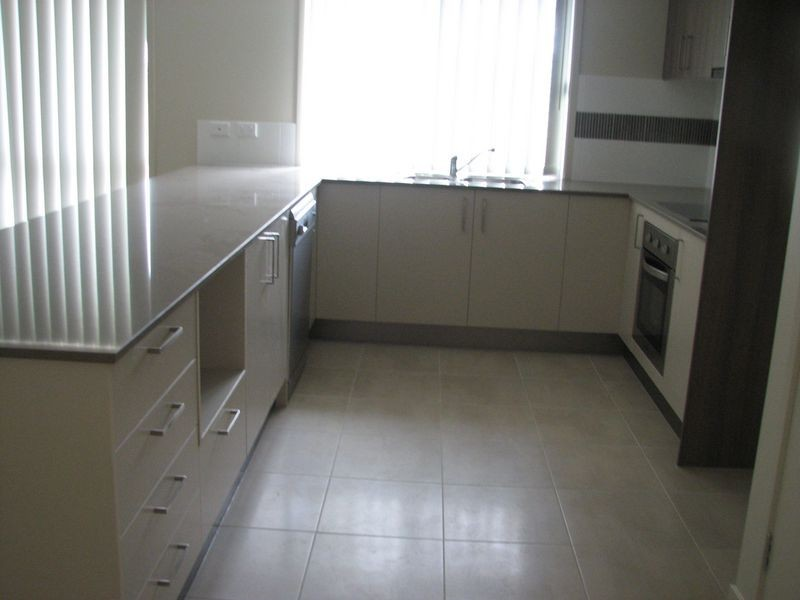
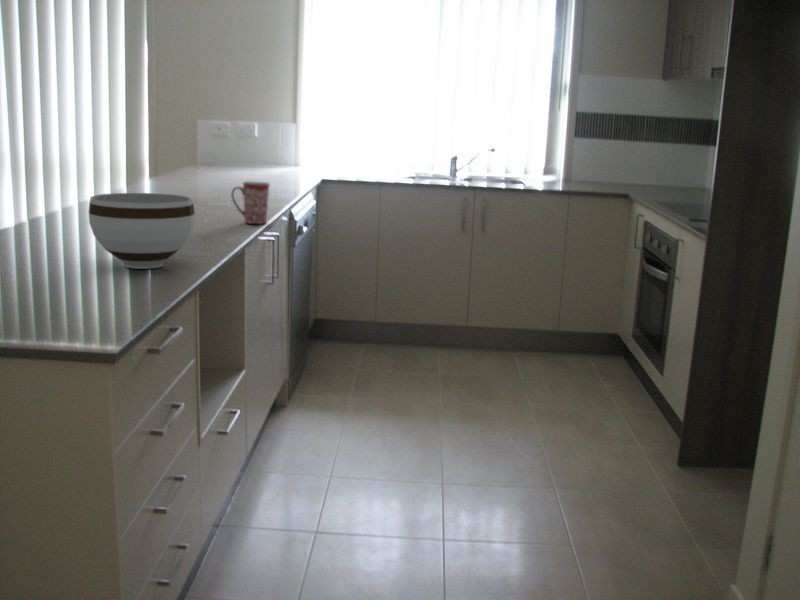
+ bowl (142, 231)
+ mug (250, 202)
